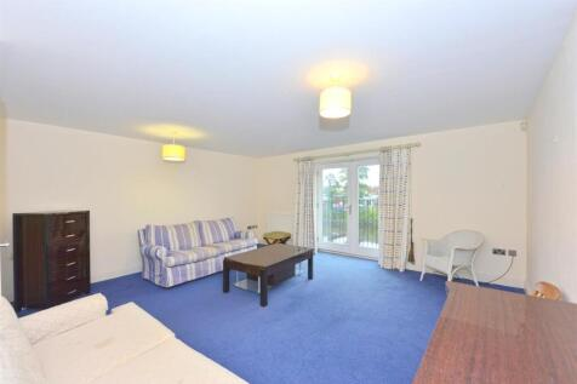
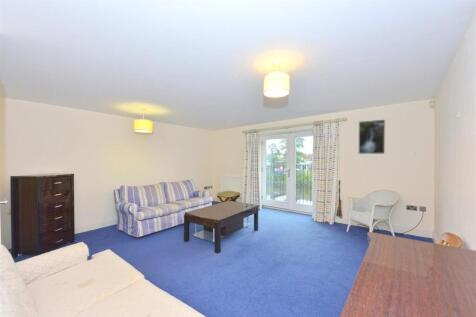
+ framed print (371, 137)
